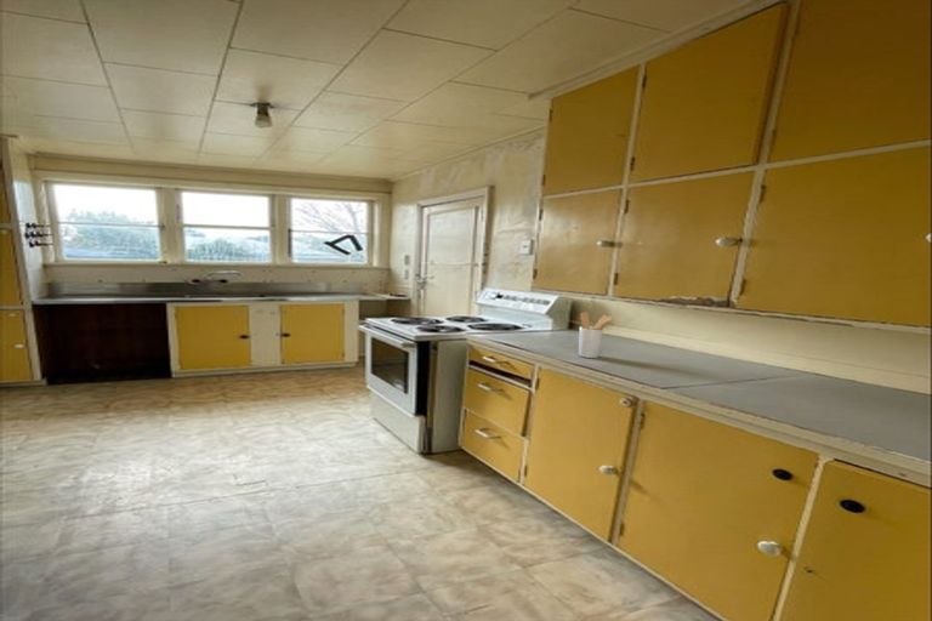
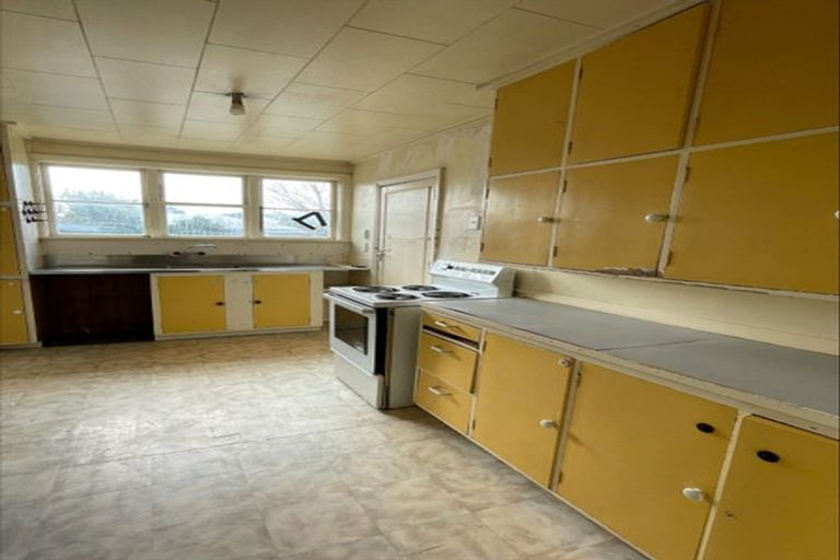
- utensil holder (595, 335)
